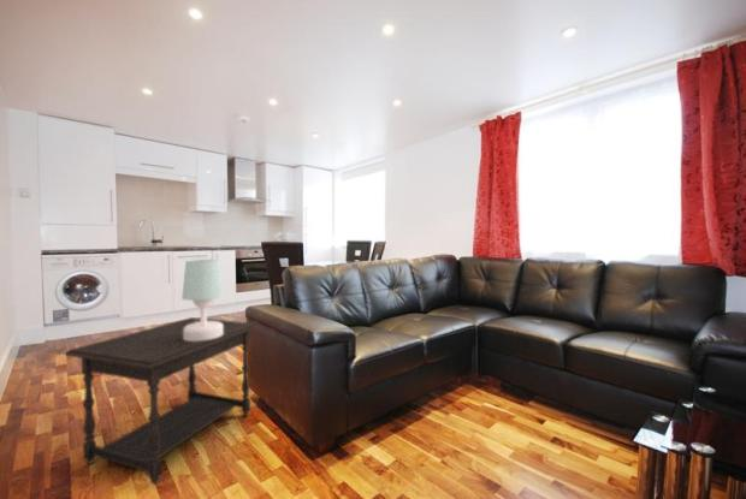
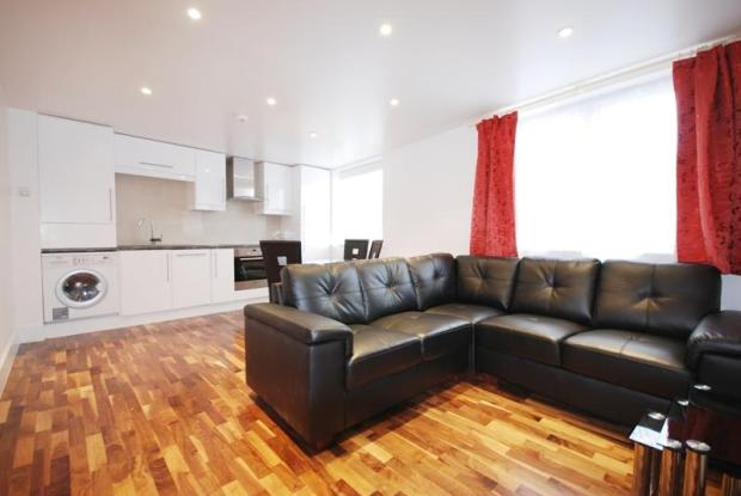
- table lamp (202, 297)
- side table (170, 375)
